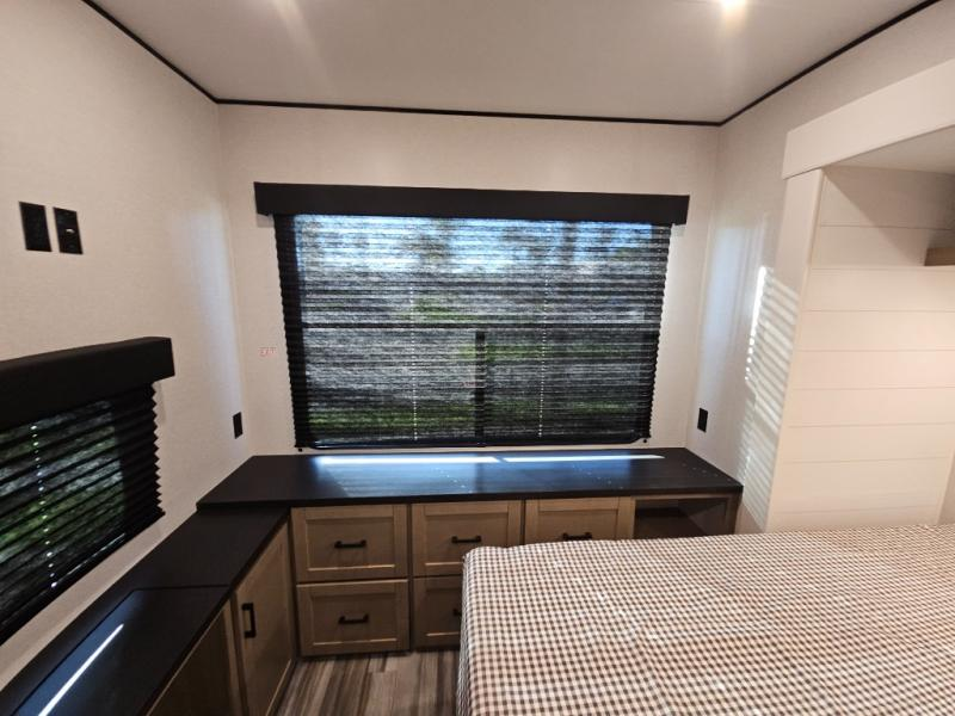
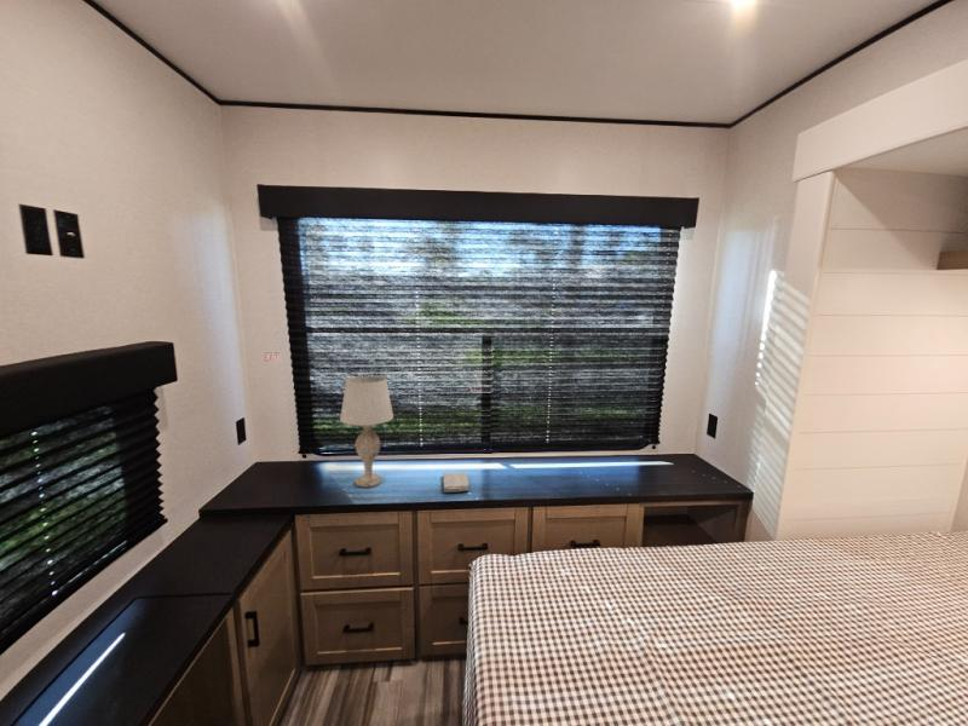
+ table lamp (367, 431)
+ washcloth (455, 480)
